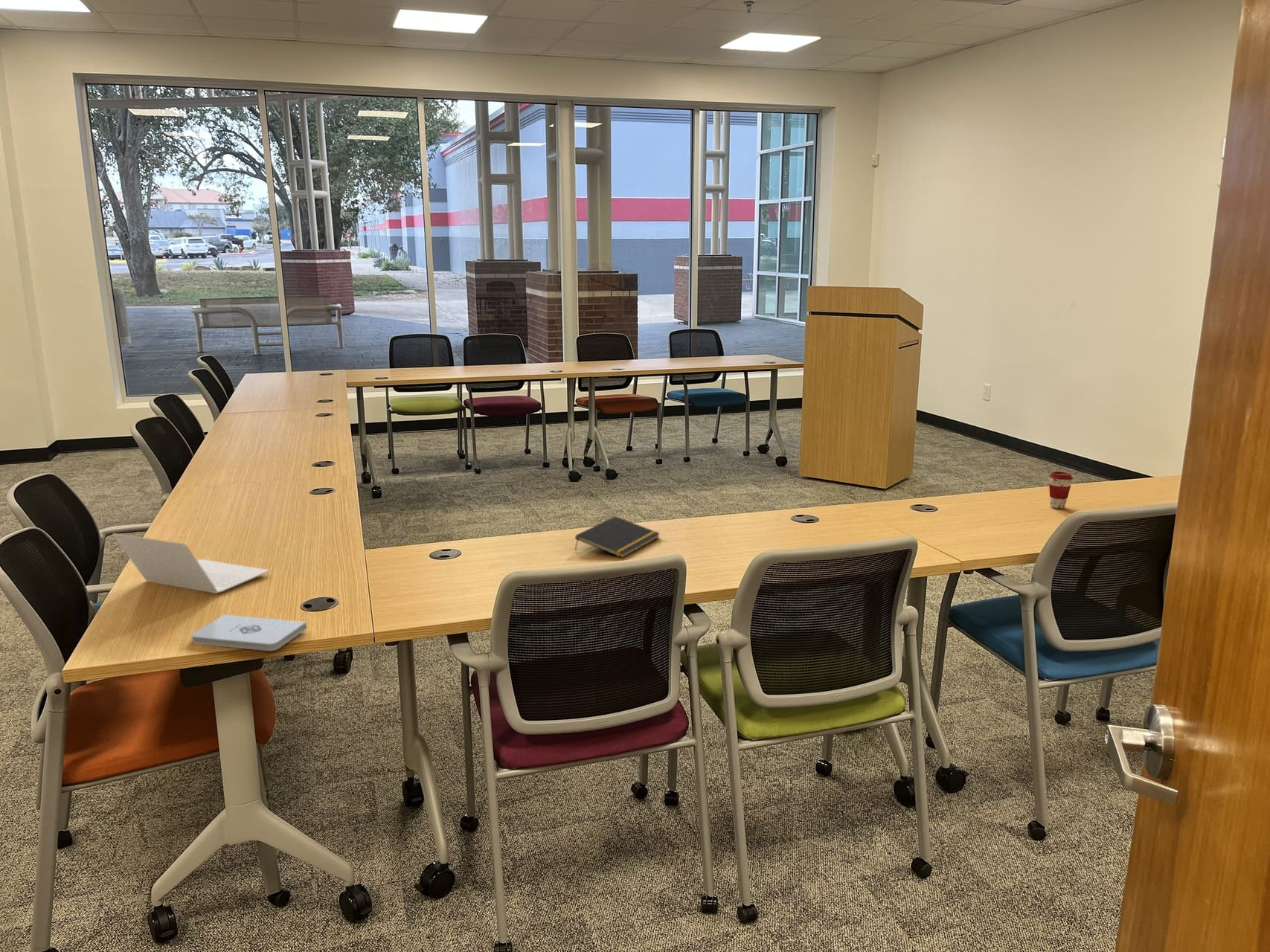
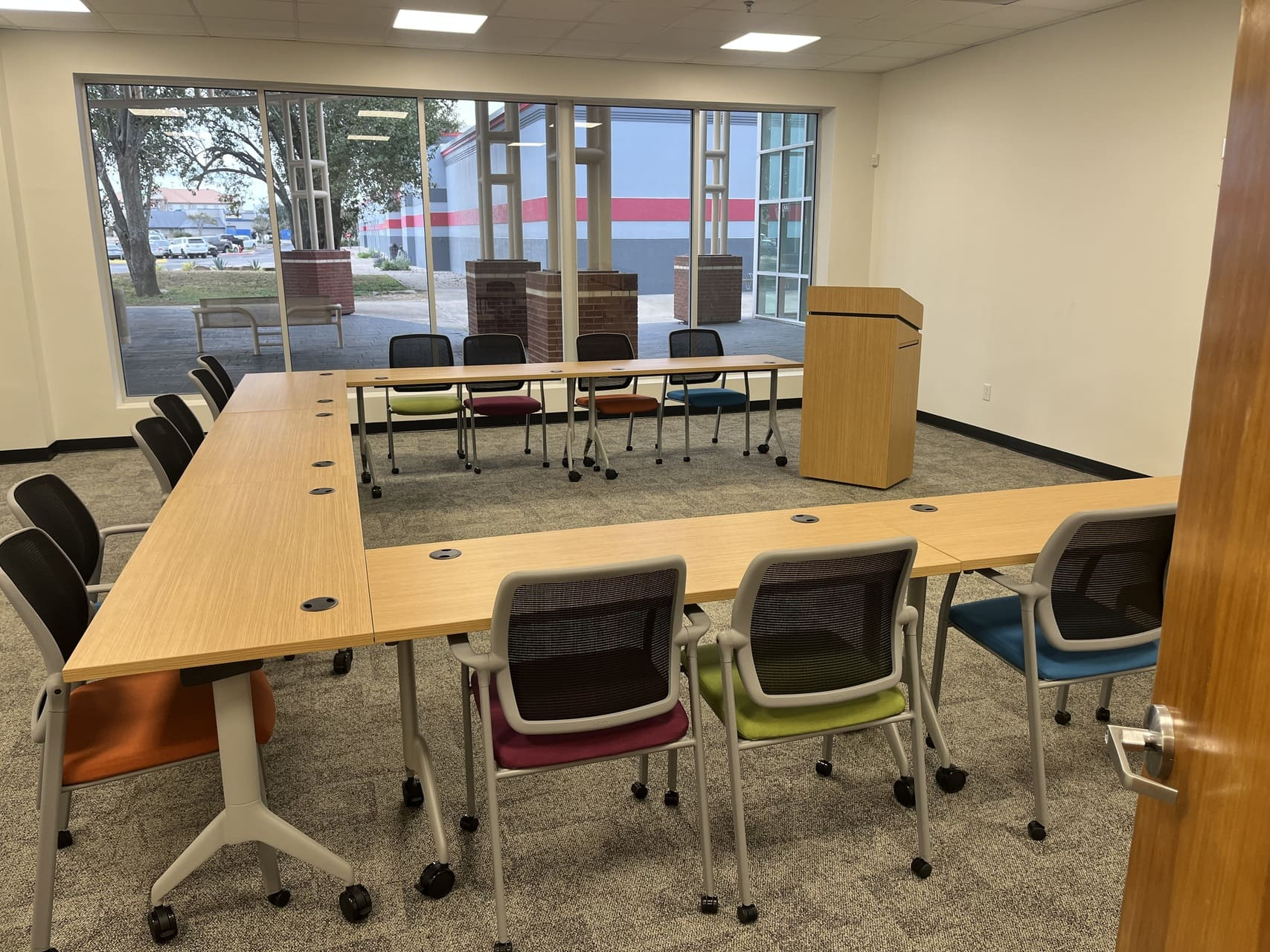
- coffee cup (1059, 490)
- notepad (618, 536)
- notepad (248, 632)
- laptop (190, 551)
